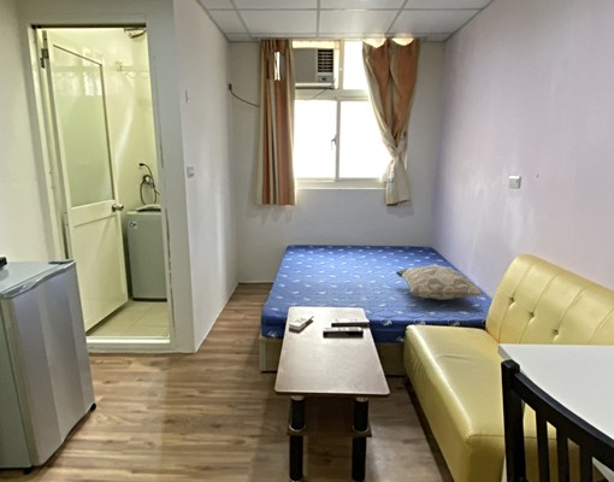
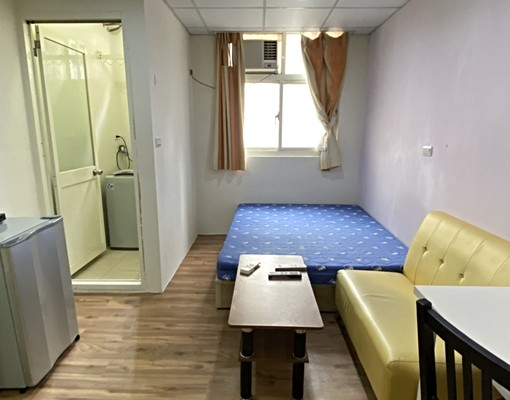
- decorative pillow (436, 282)
